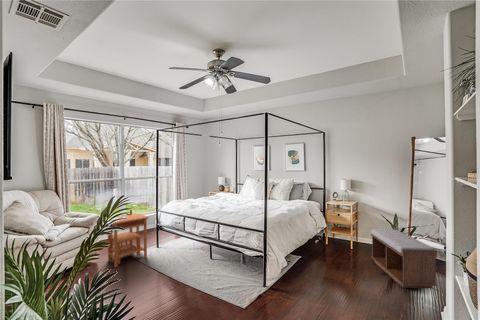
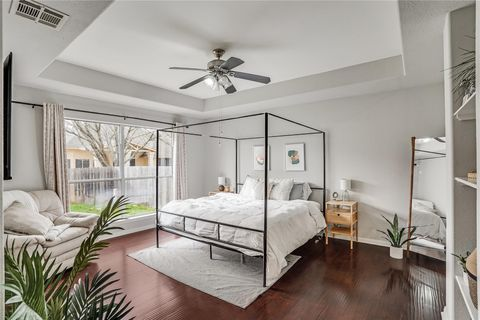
- bench (399, 255)
- side table (127, 236)
